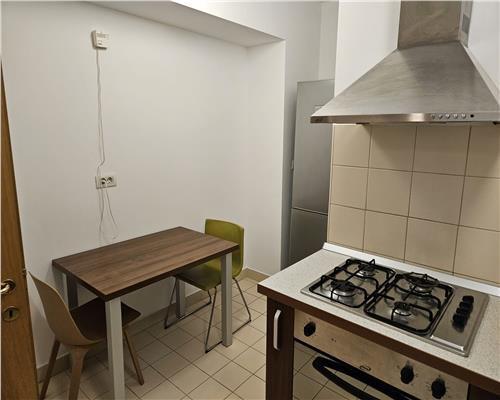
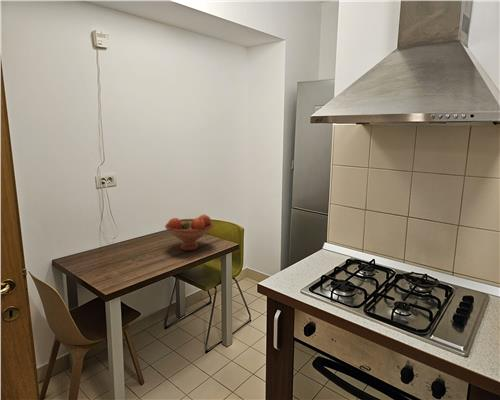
+ fruit bowl (189, 231)
